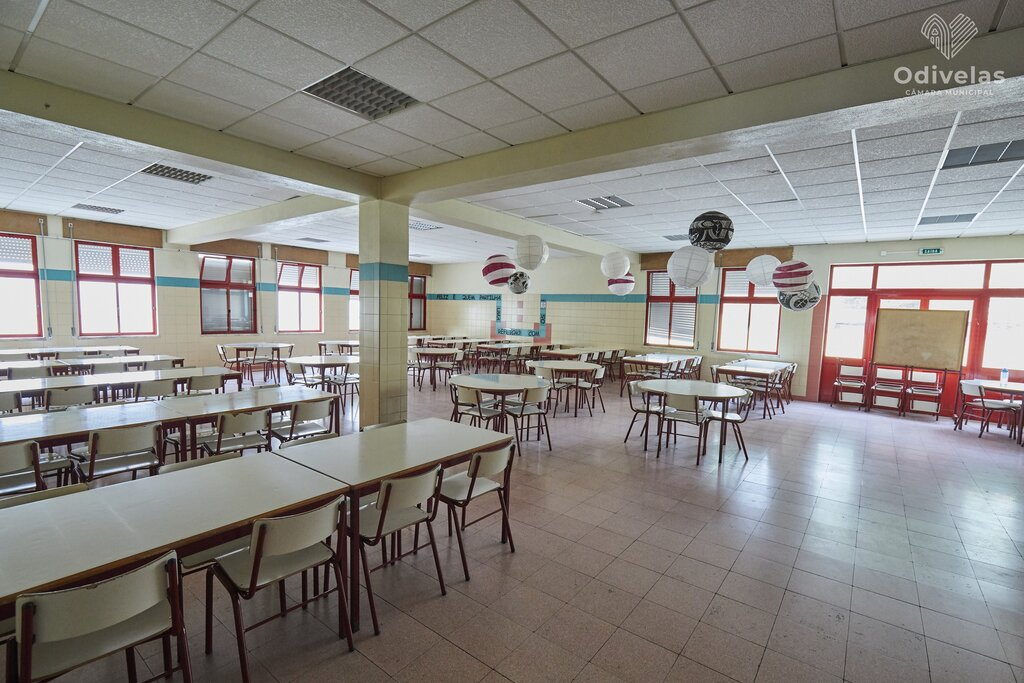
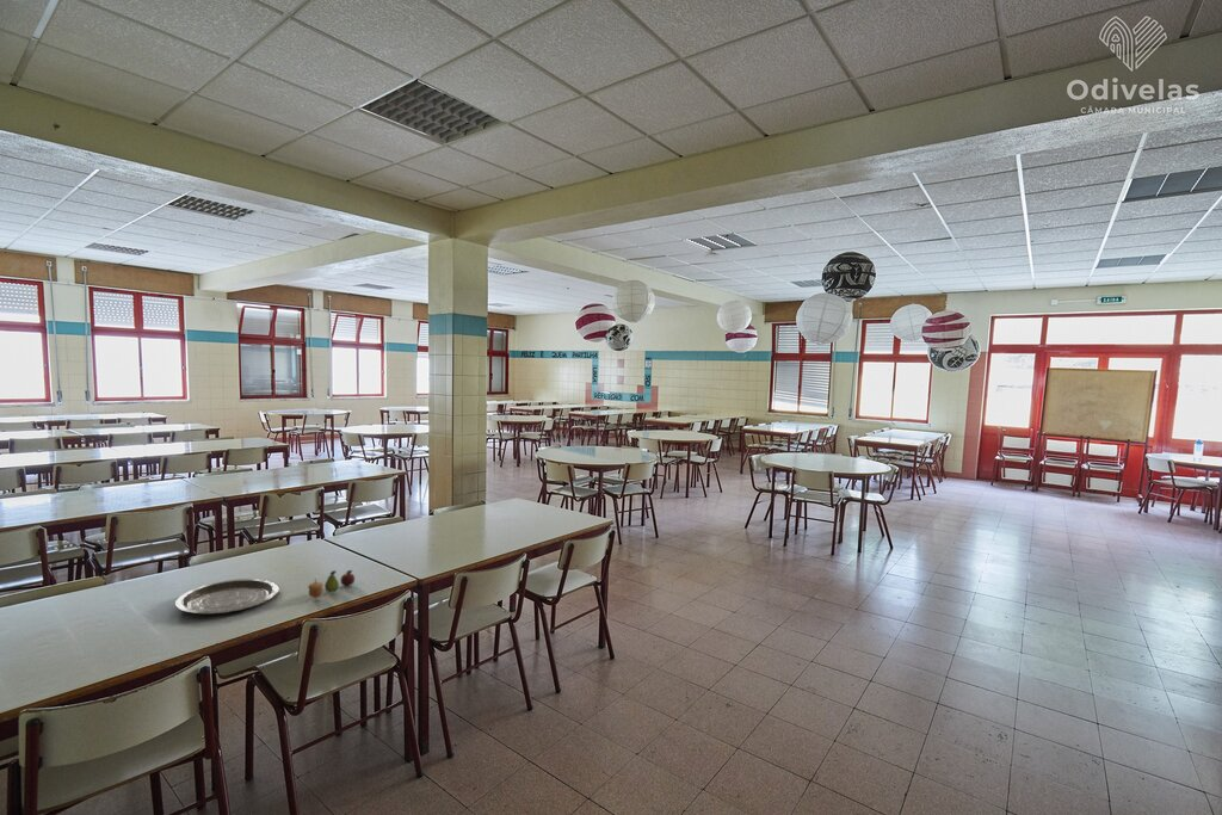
+ fruit (332, 580)
+ plate (229, 597)
